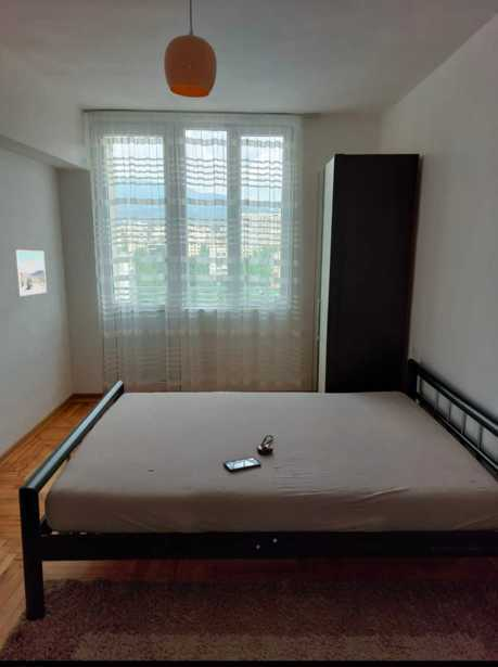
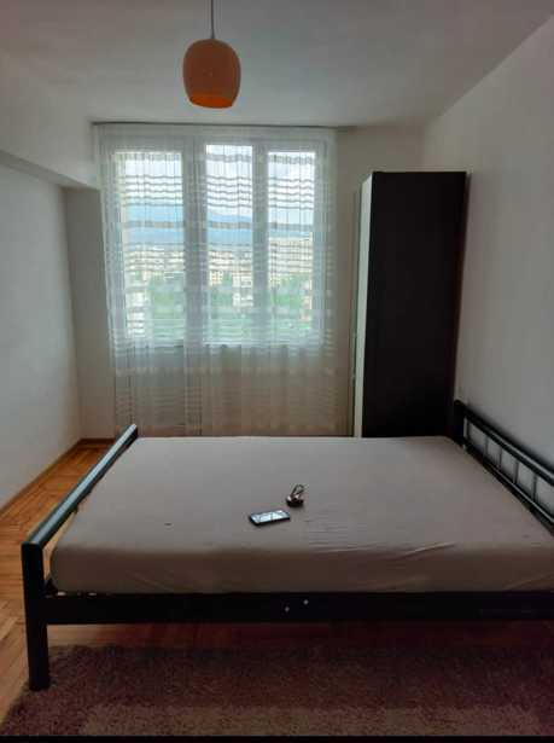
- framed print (30, 272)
